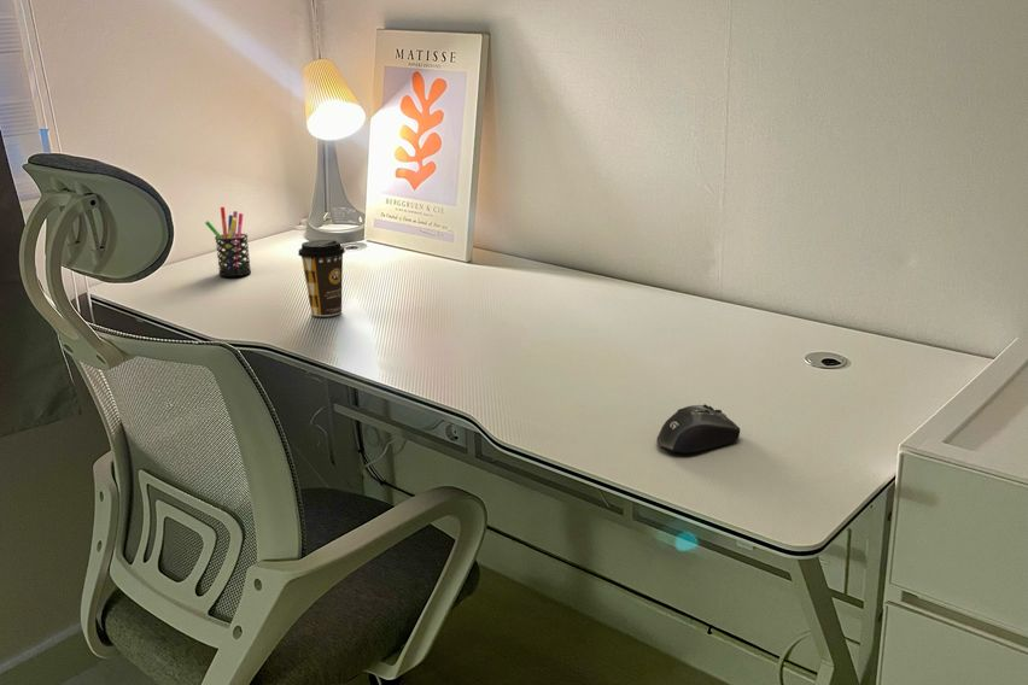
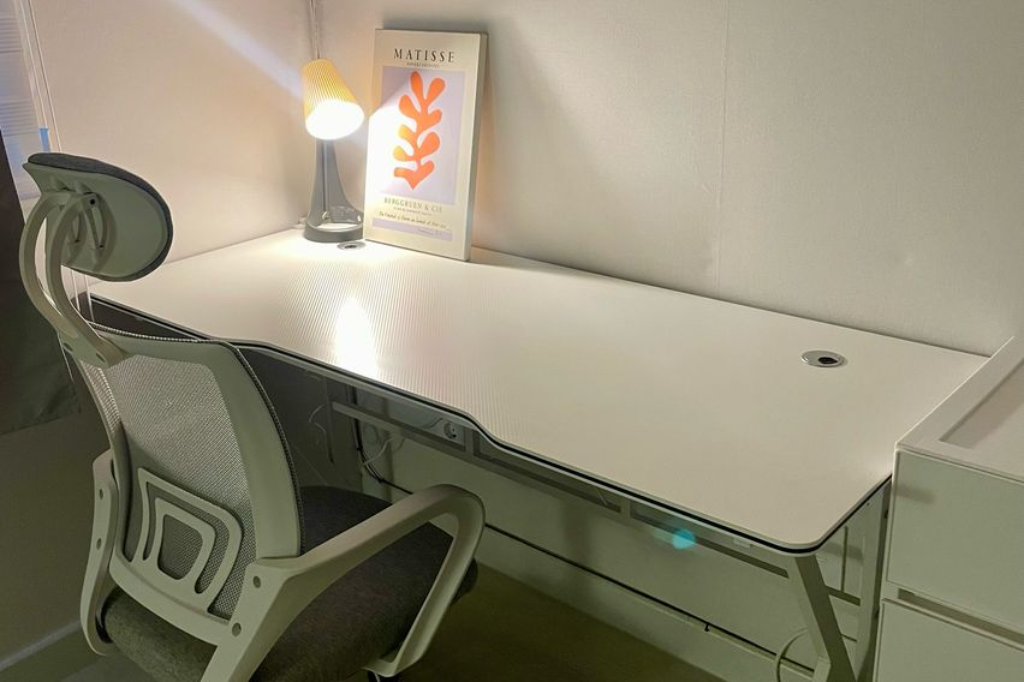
- coffee cup (323, 277)
- computer mouse (697, 426)
- pen holder (227, 241)
